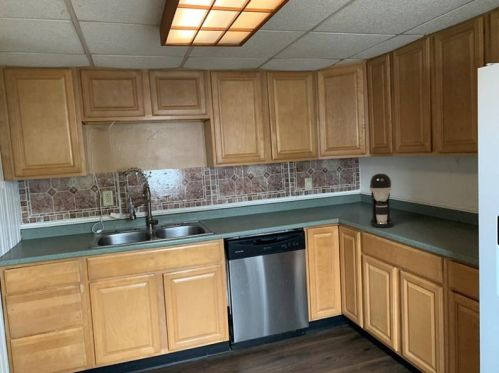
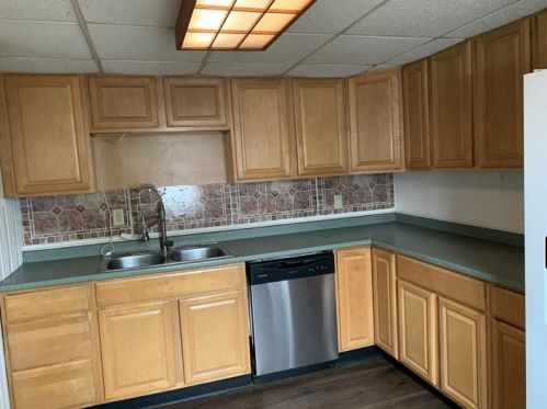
- coffee maker (380, 198)
